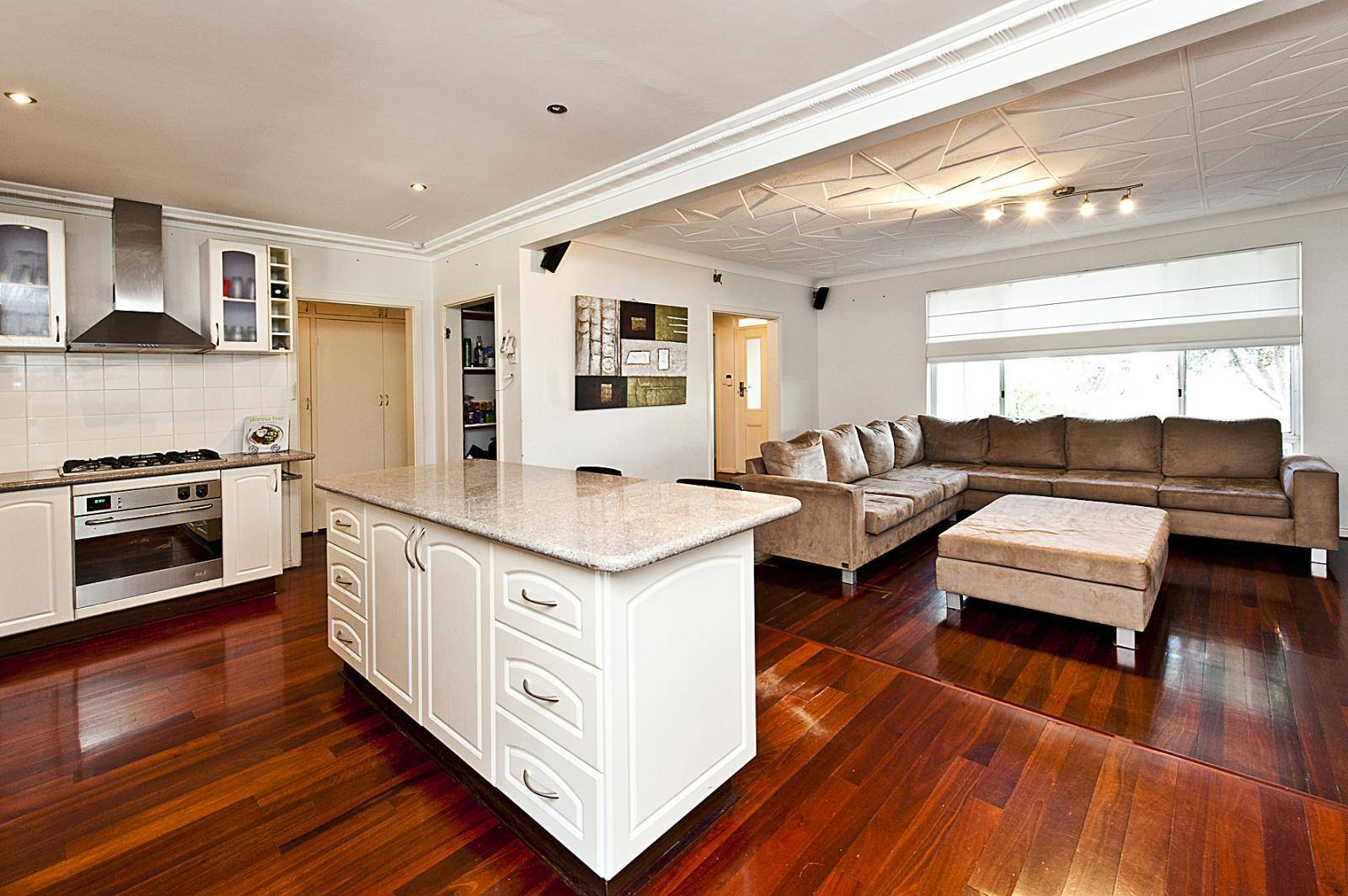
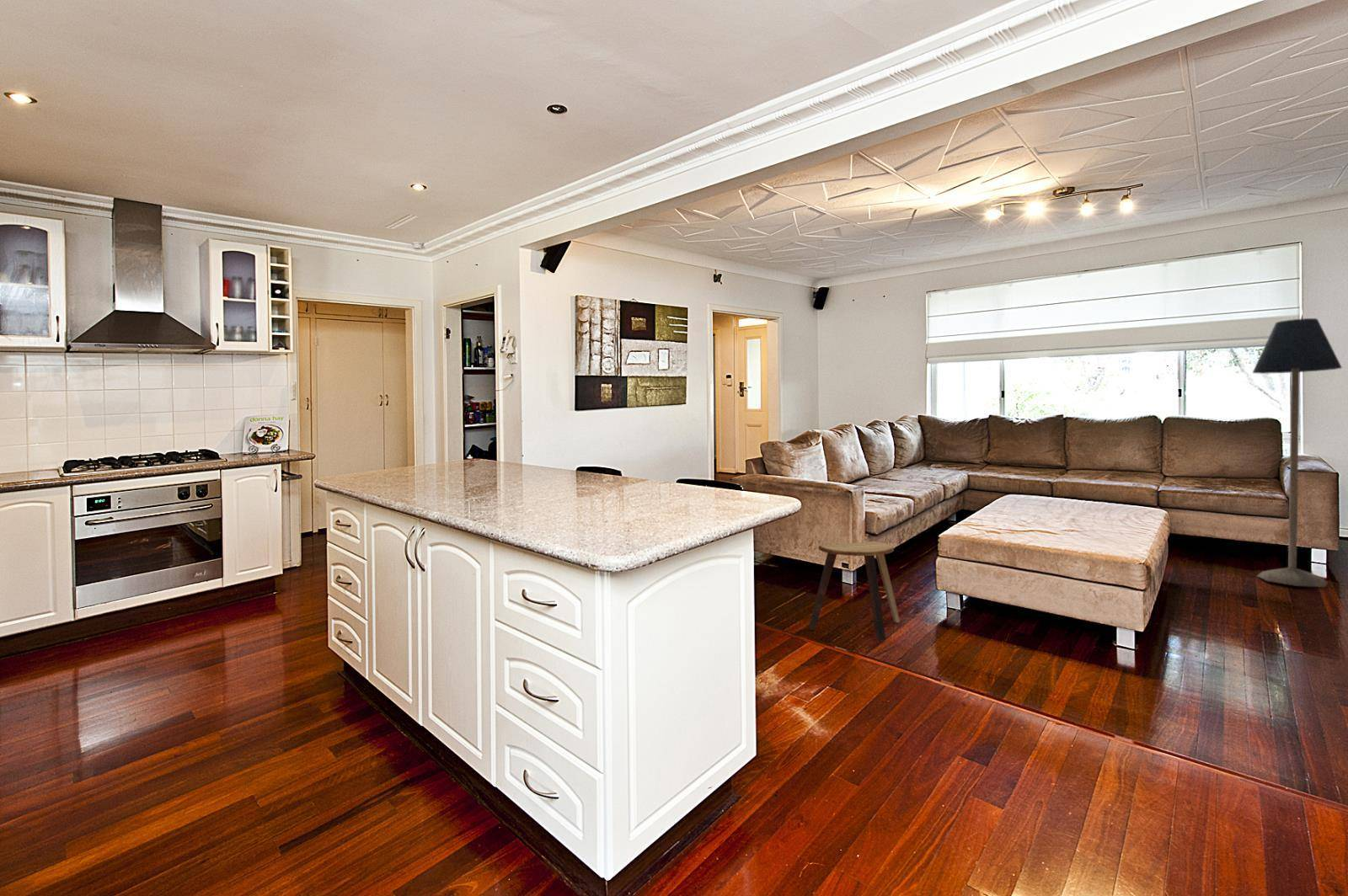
+ stool (869, 587)
+ floor lamp (1293, 451)
